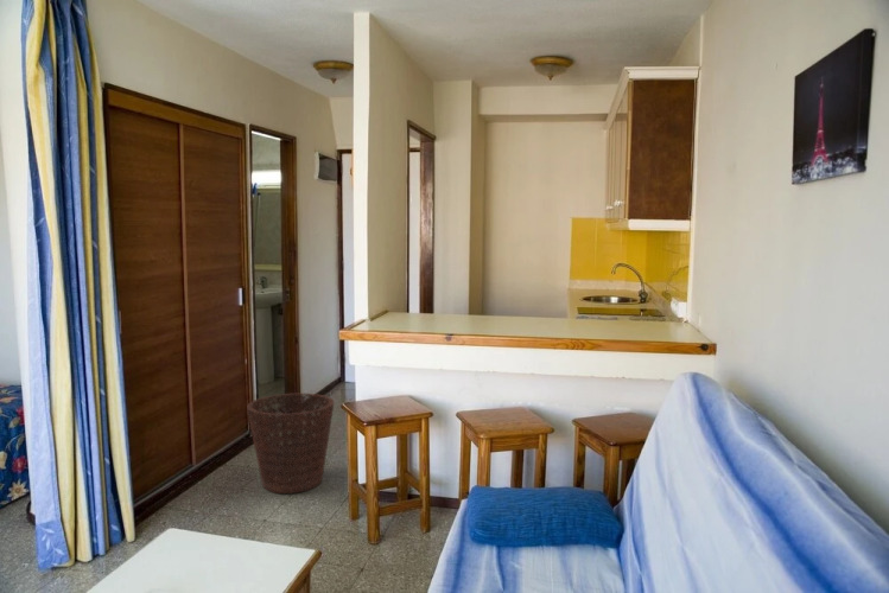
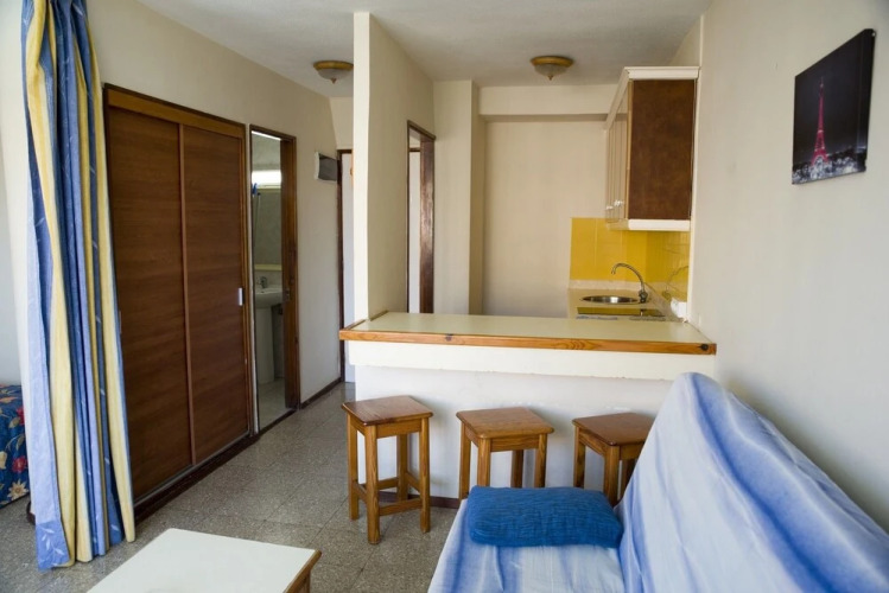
- basket (291, 442)
